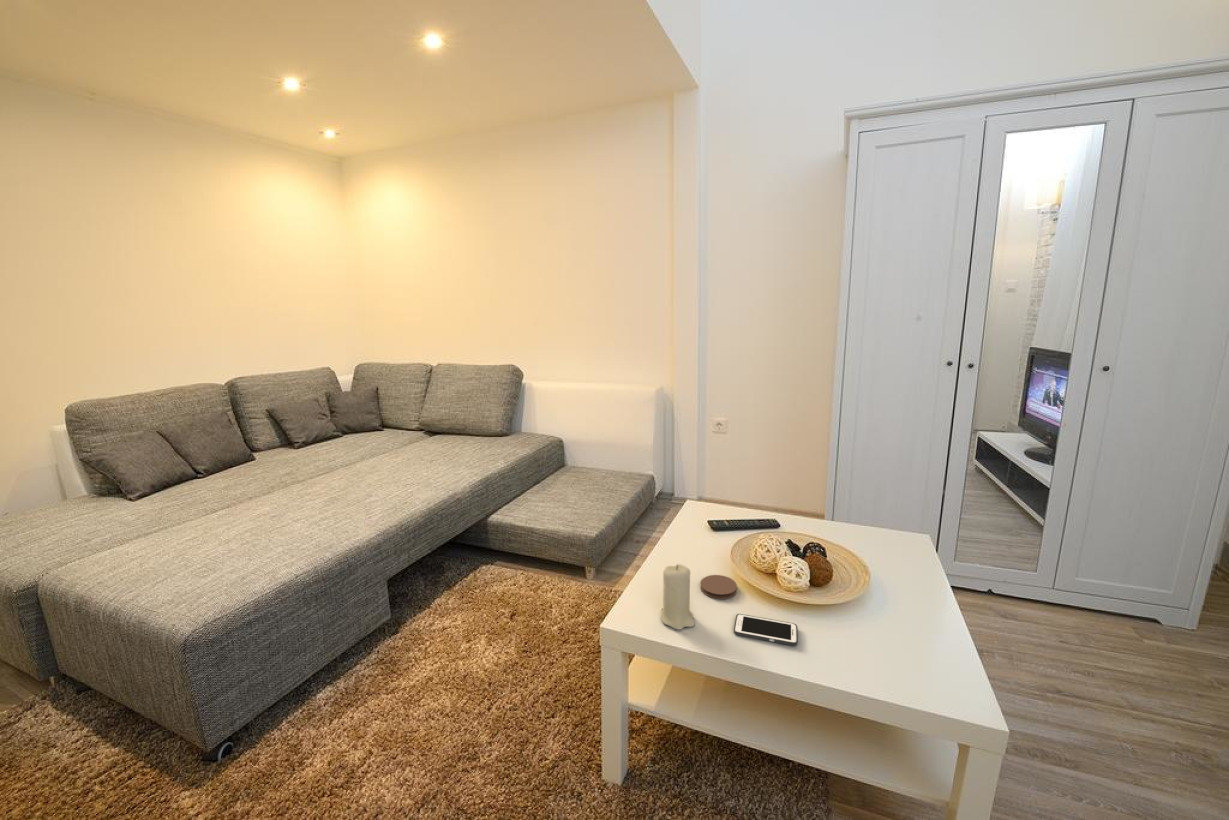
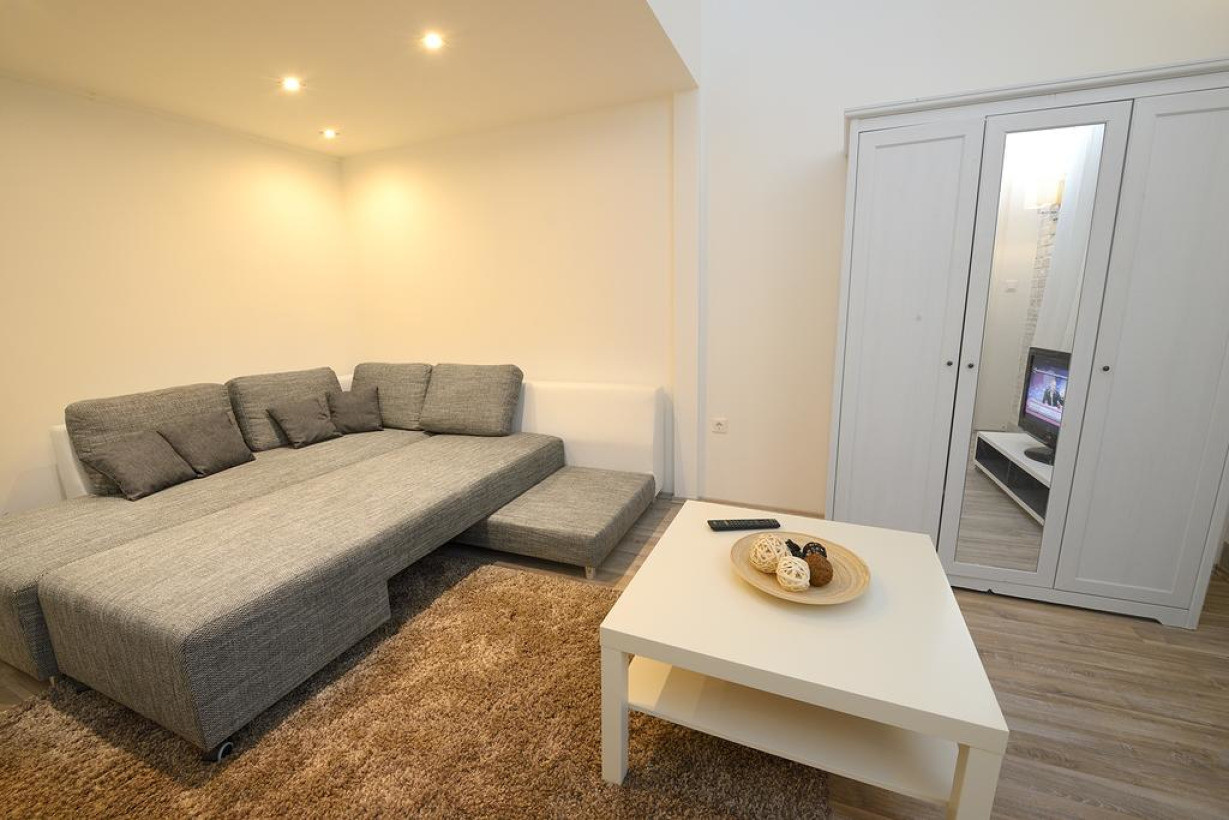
- candle (677, 592)
- cell phone (765, 629)
- coaster (718, 586)
